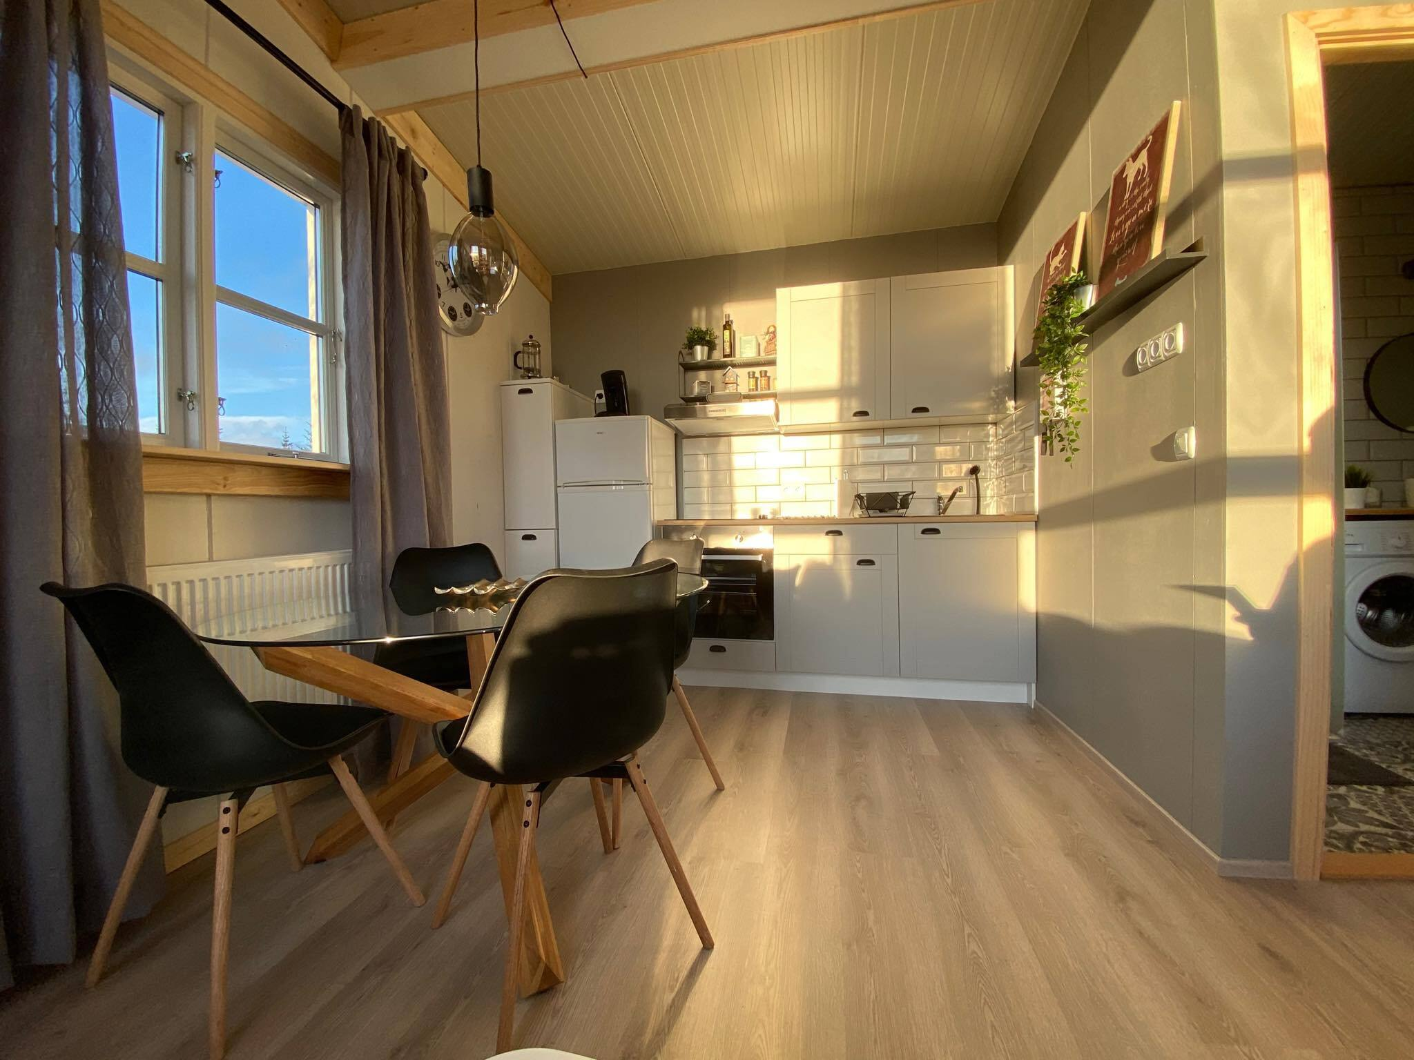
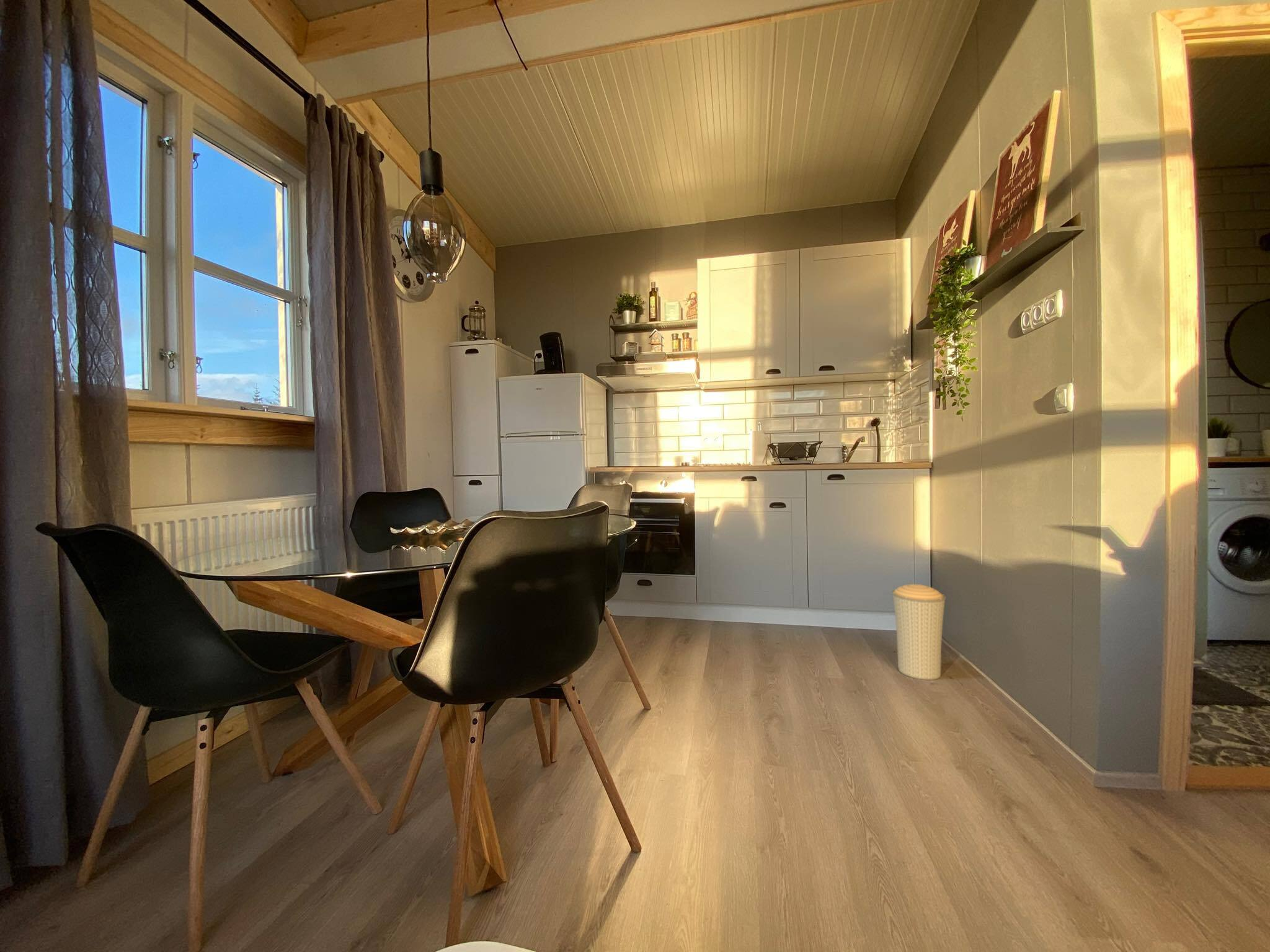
+ trash can (918, 628)
